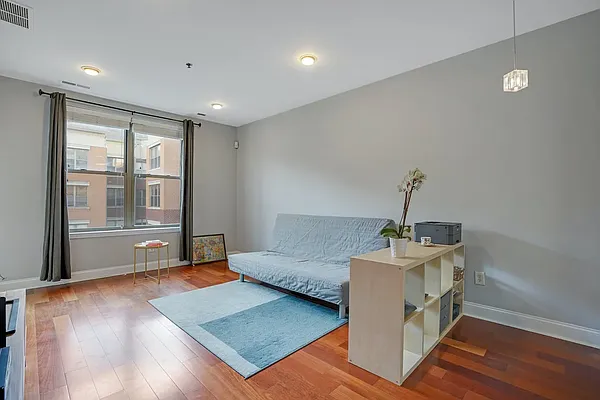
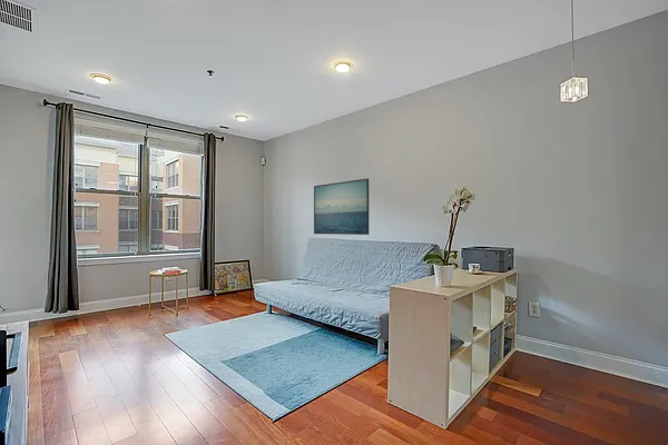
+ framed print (338, 208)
